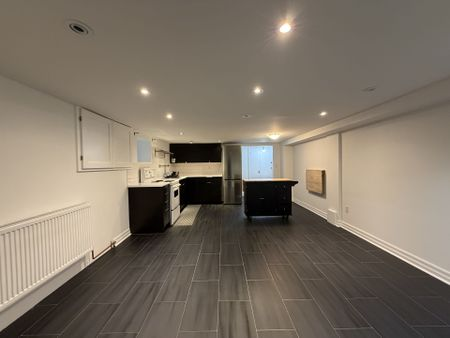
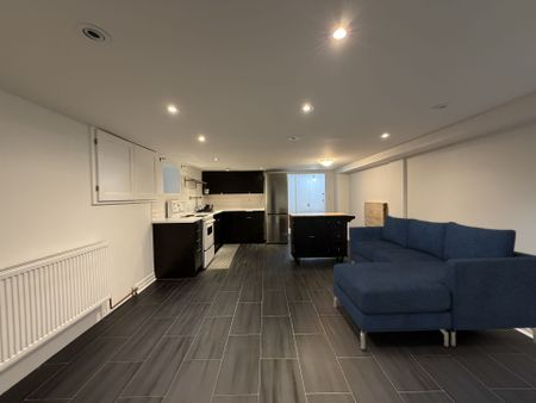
+ sofa (384, 256)
